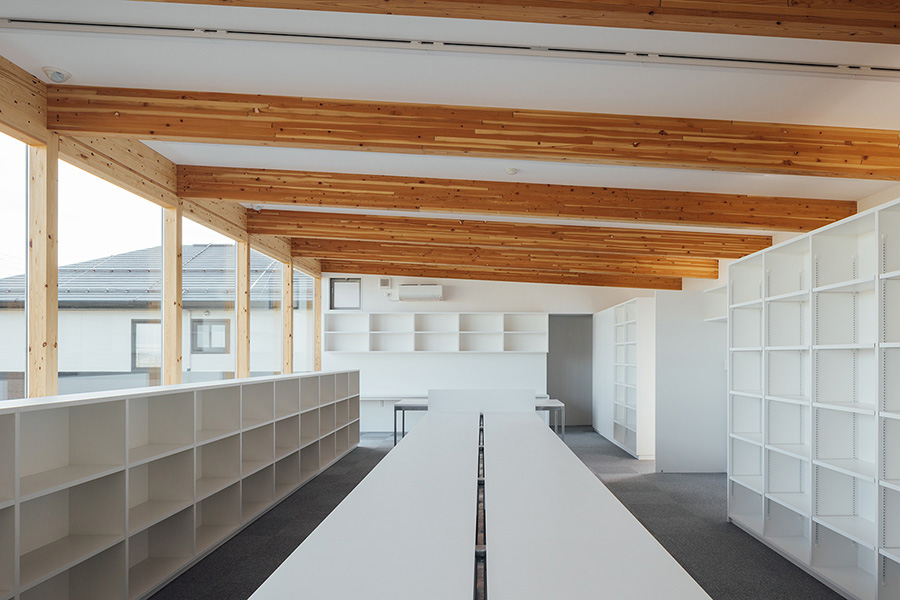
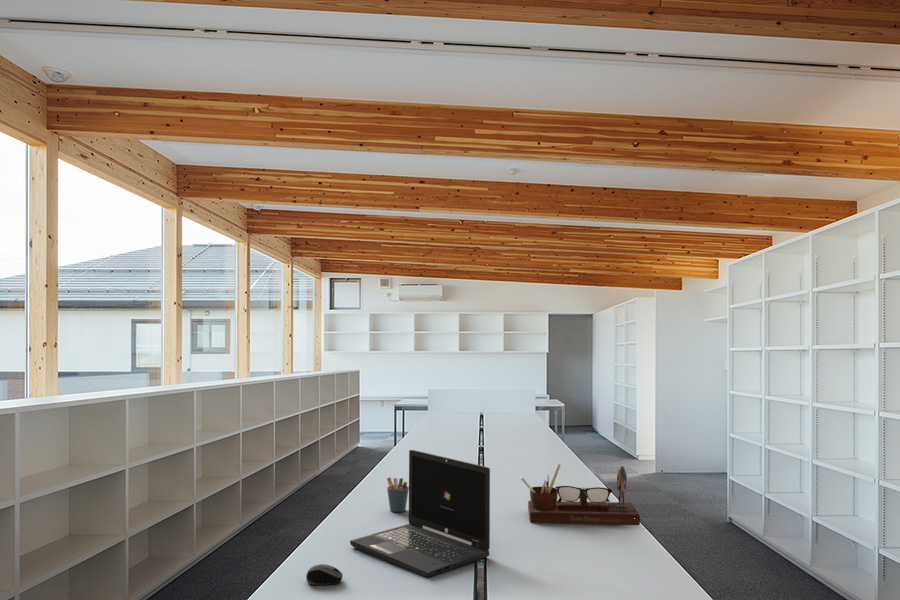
+ laptop (418, 508)
+ pen holder (397, 492)
+ computer mouse (324, 573)
+ desk organizer (577, 491)
